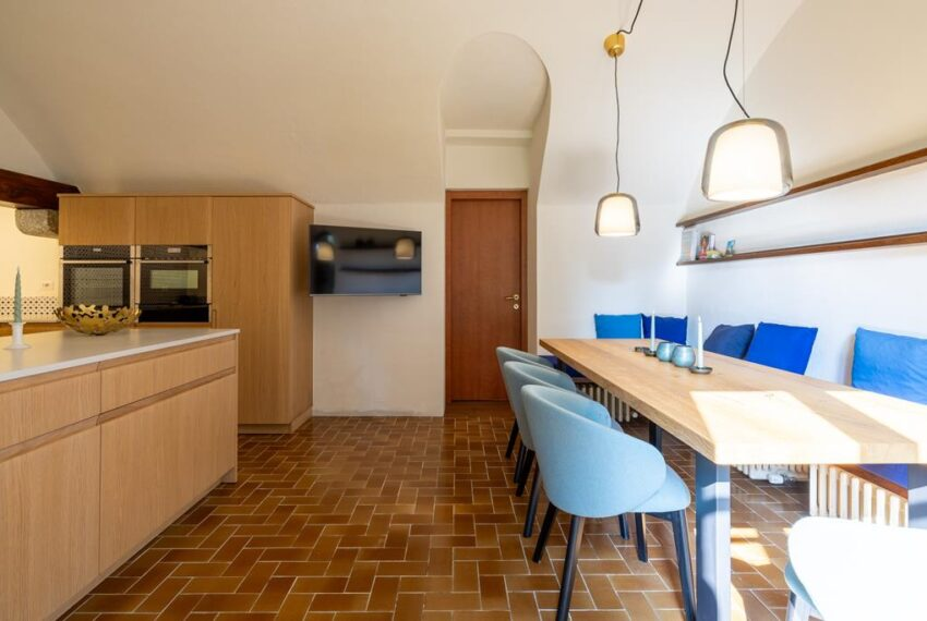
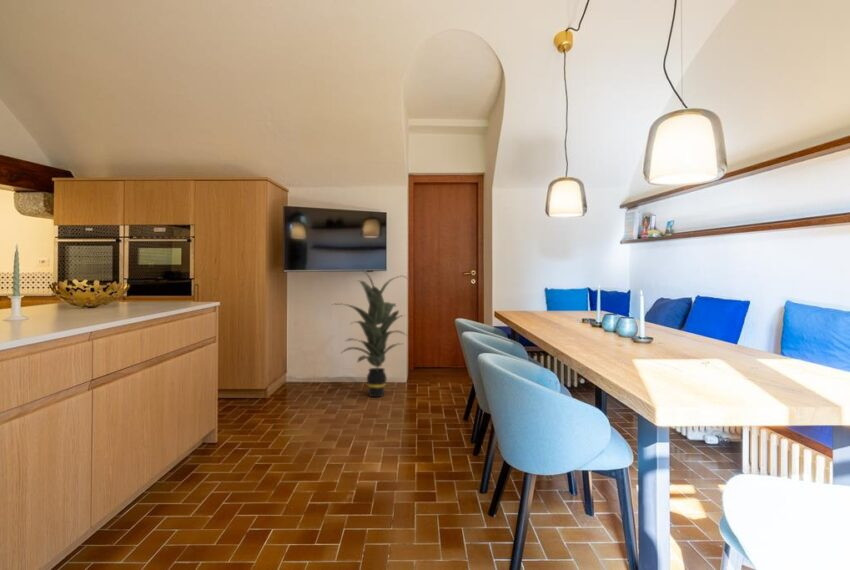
+ indoor plant (372, 331)
